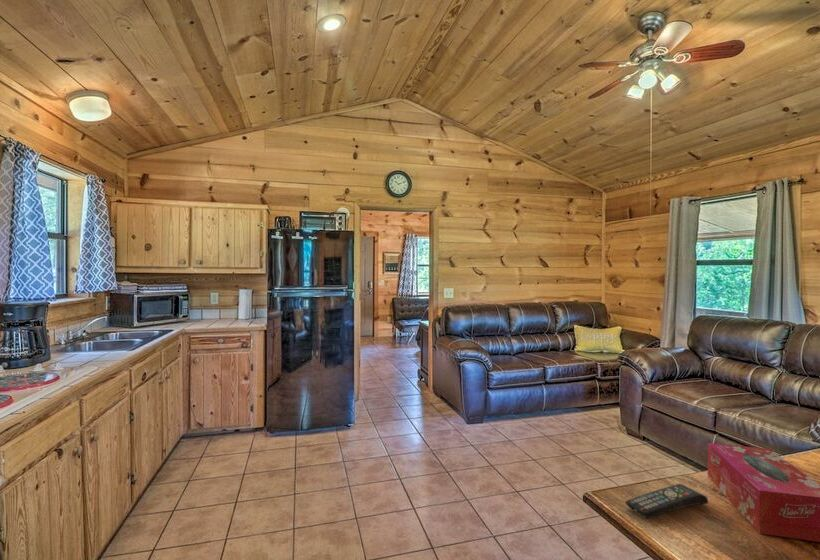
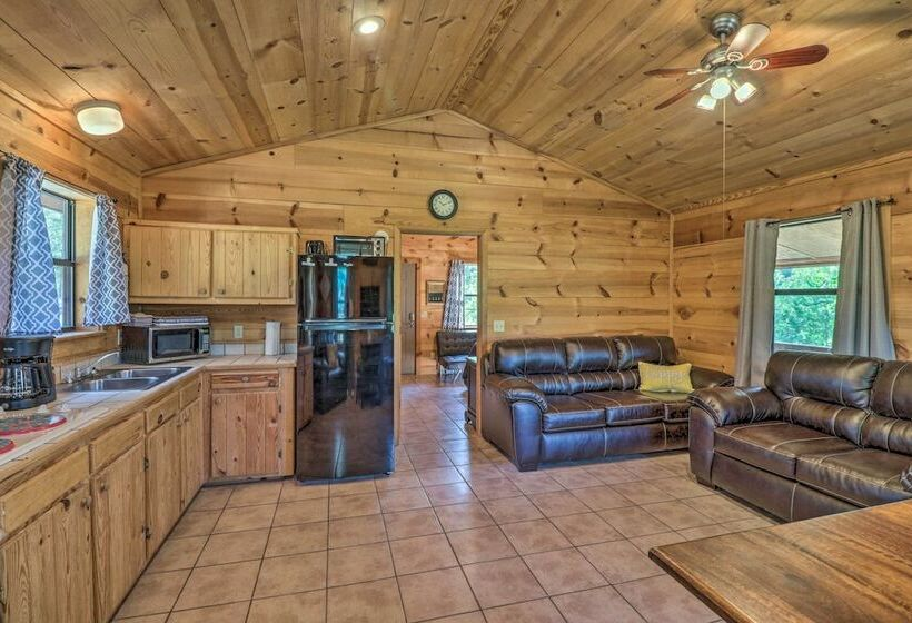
- tissue box (764, 486)
- remote control (667, 500)
